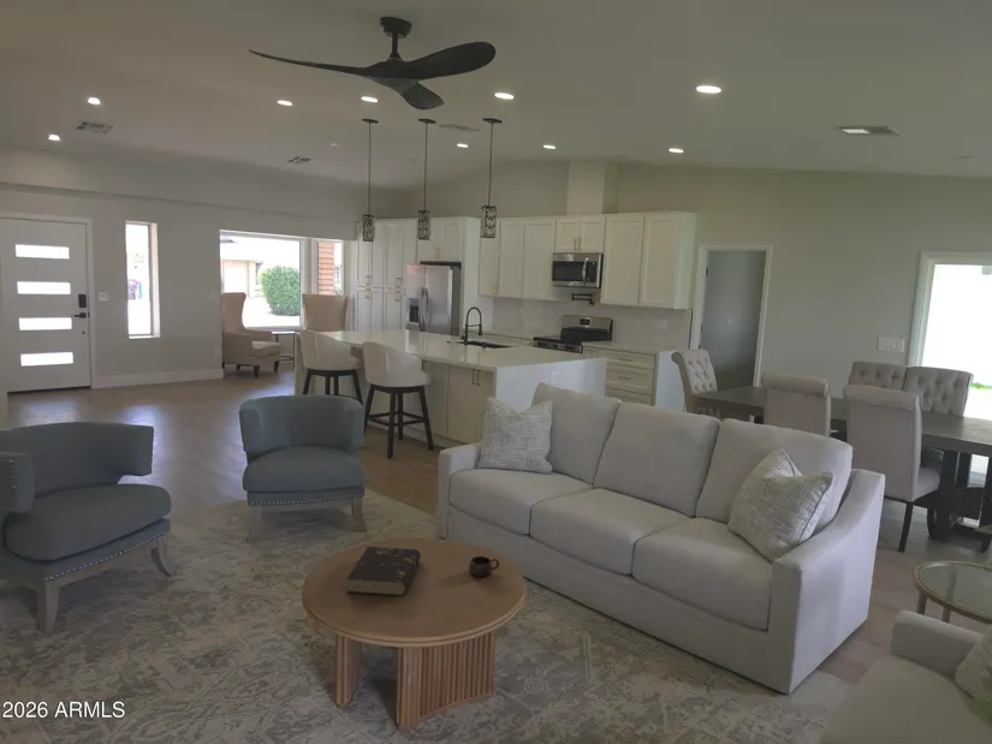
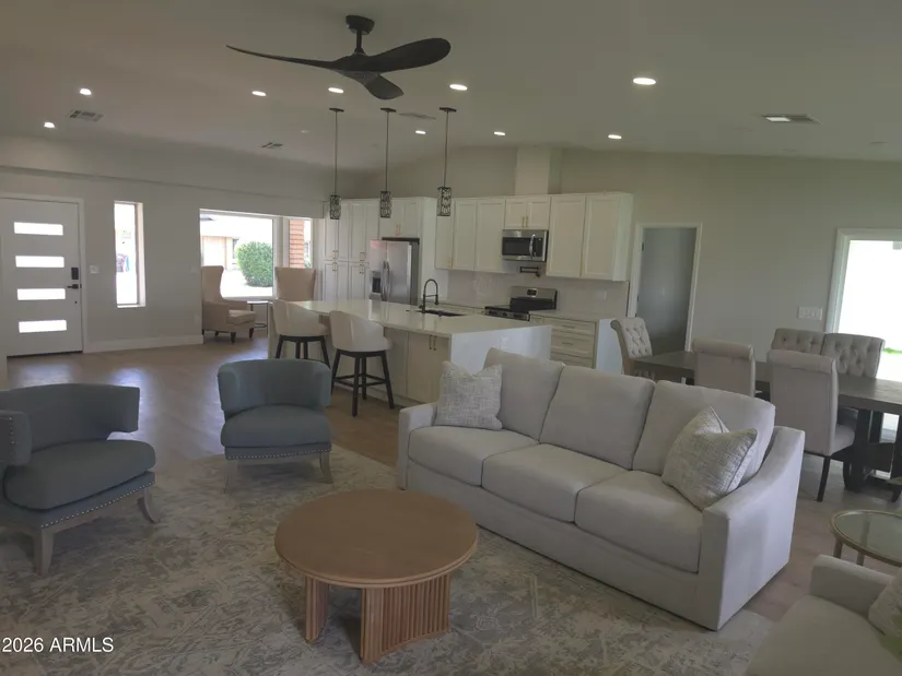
- book (385, 570)
- cup (483, 566)
